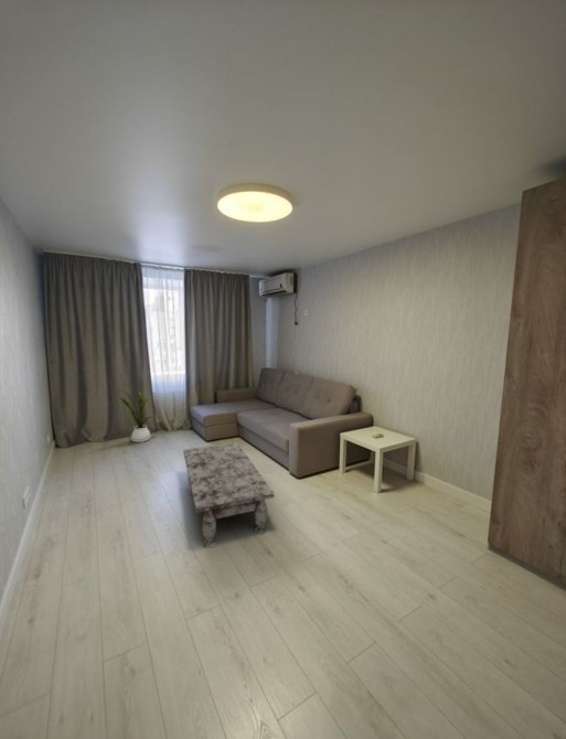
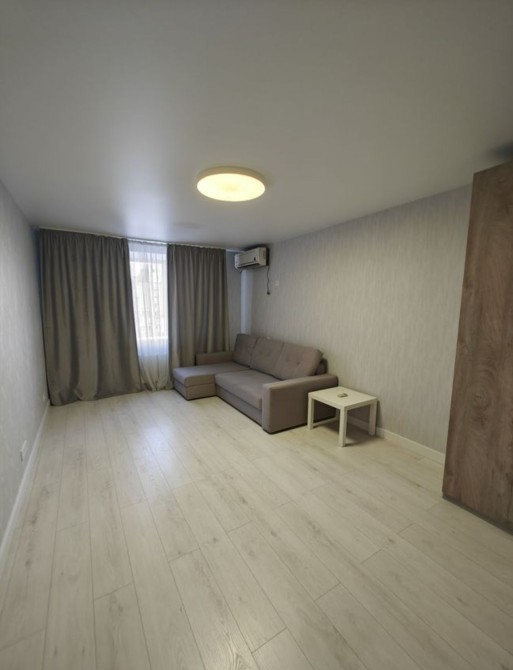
- house plant (137, 414)
- coffee table (222, 484)
